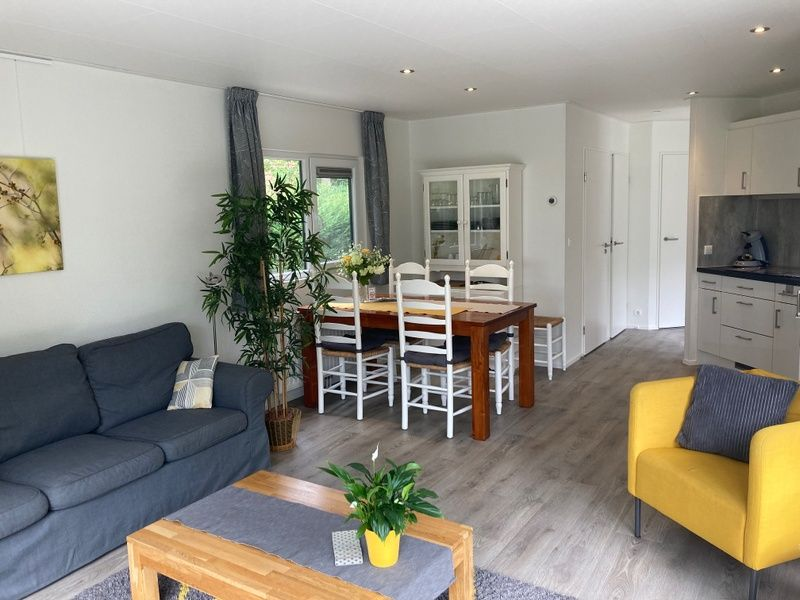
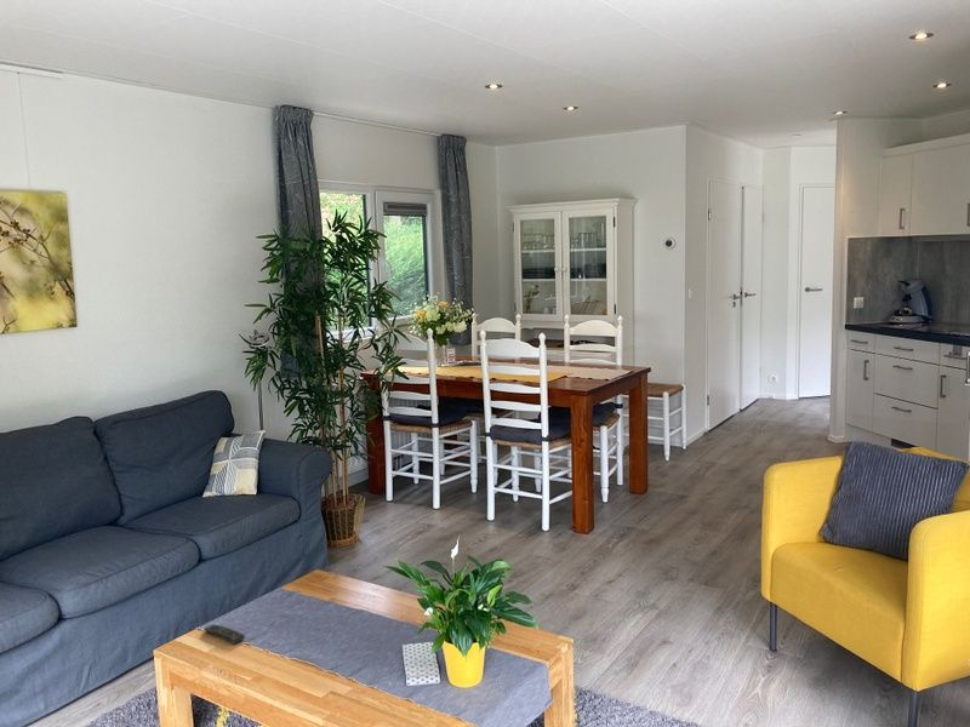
+ remote control (222, 632)
